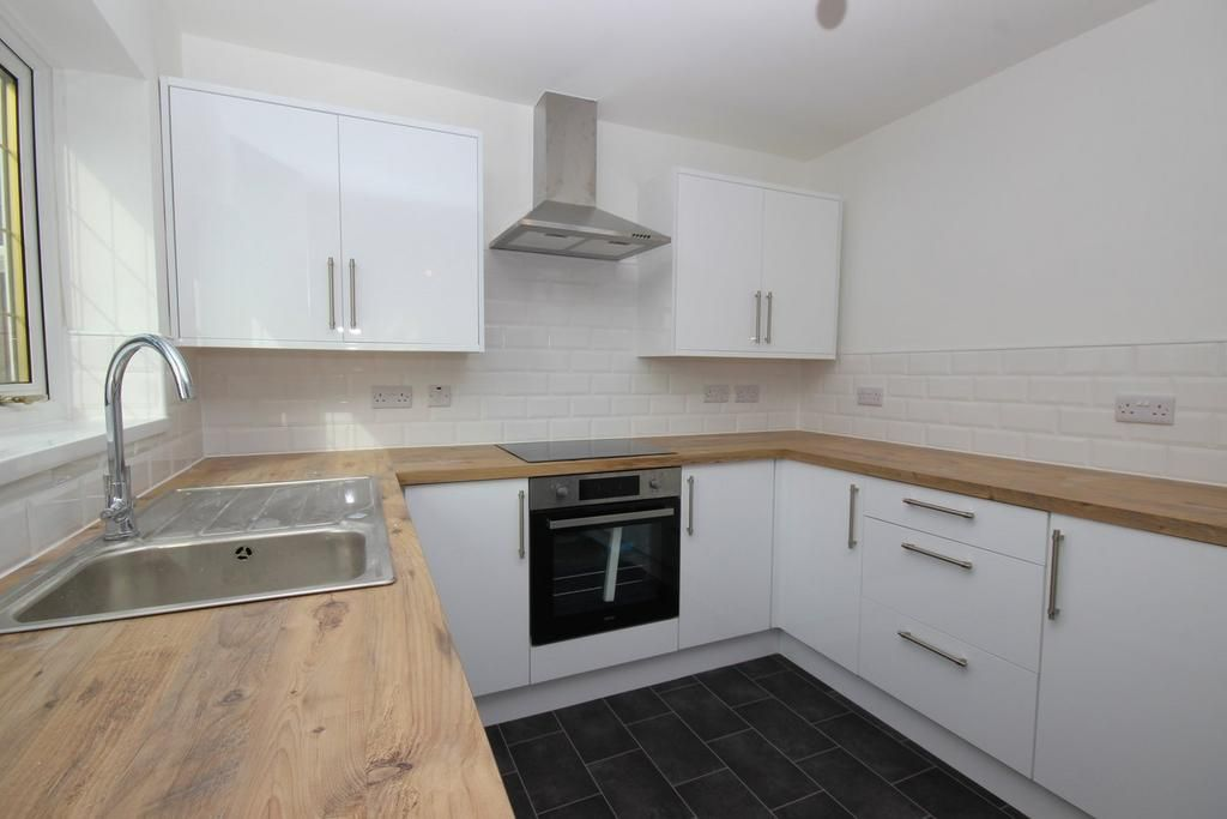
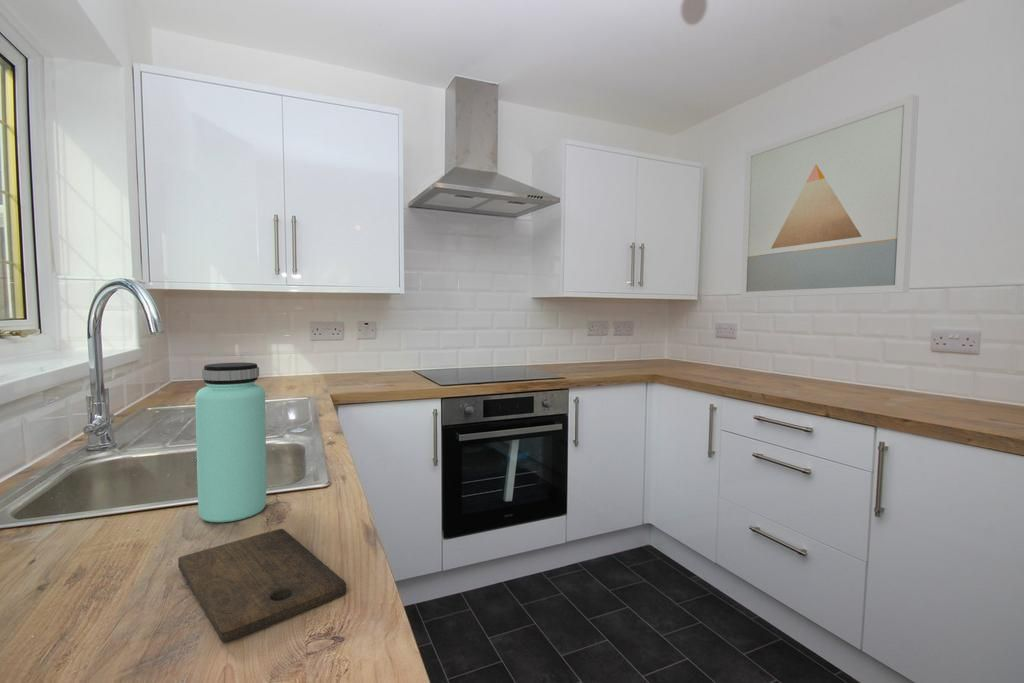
+ wall art (816, 212)
+ cutting board (258, 574)
+ bottle (232, 438)
